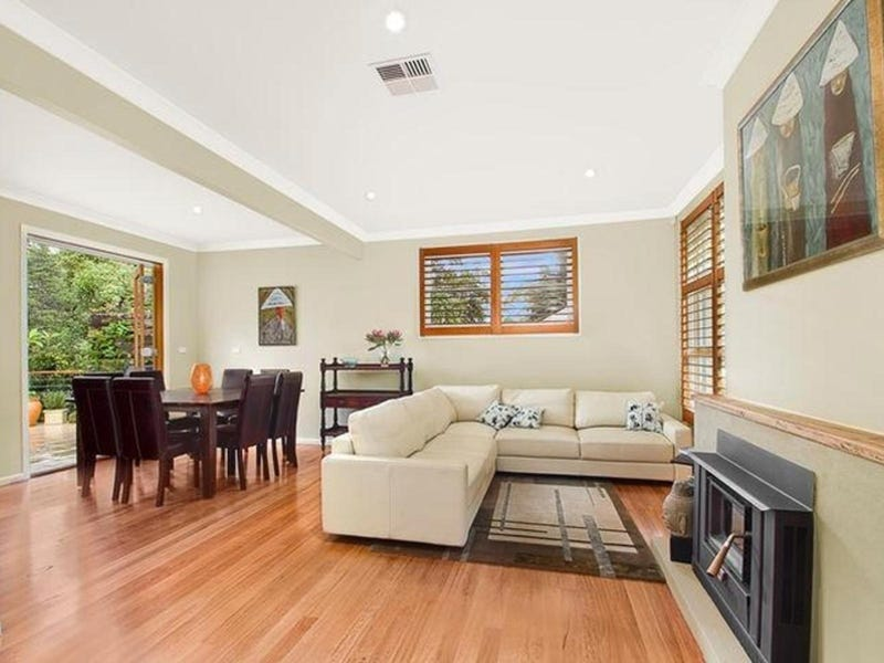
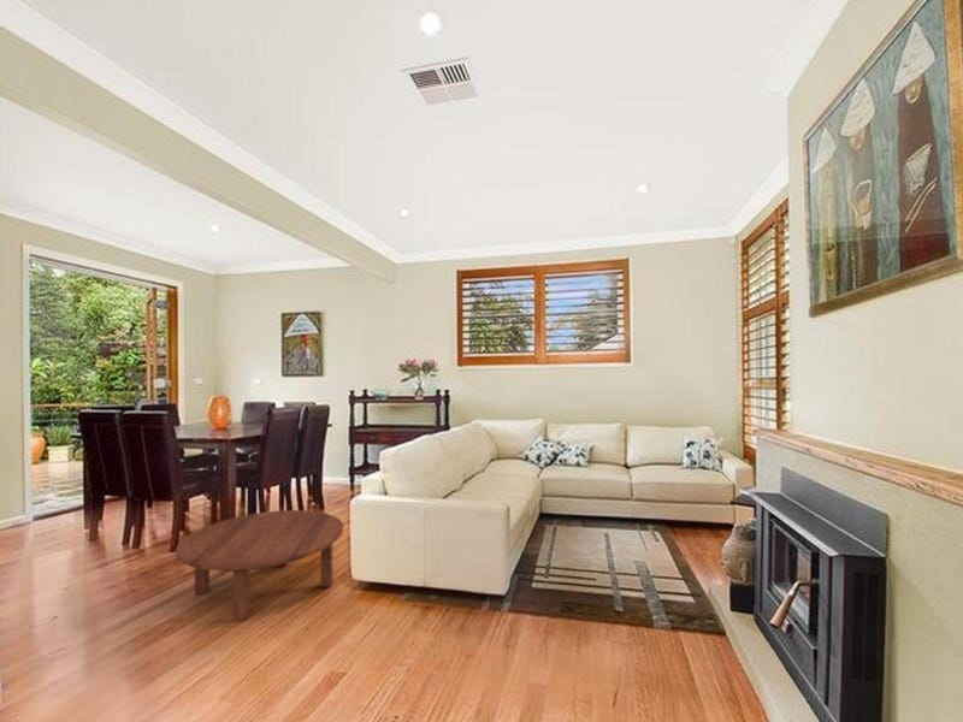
+ coffee table (265, 561)
